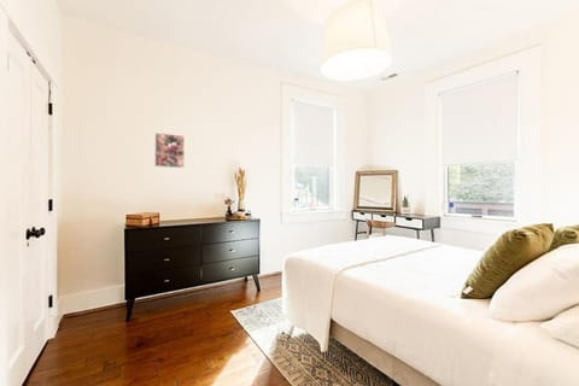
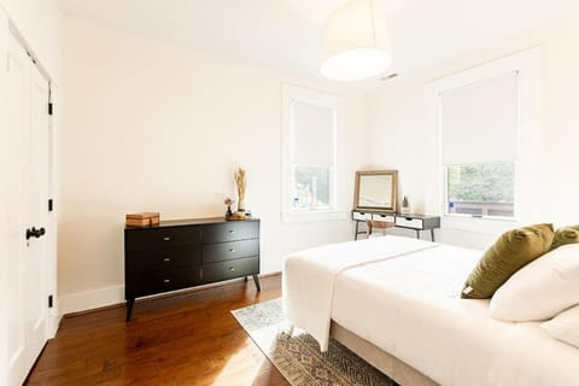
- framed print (169, 151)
